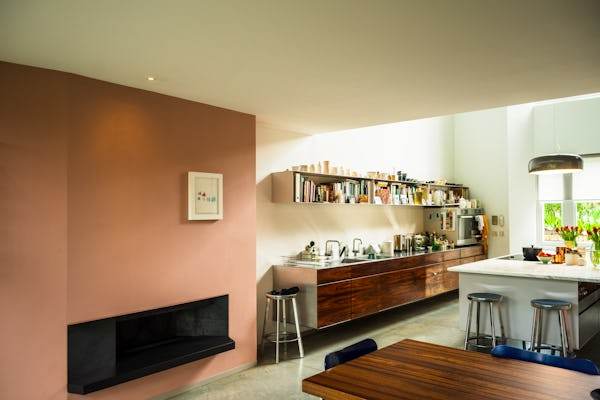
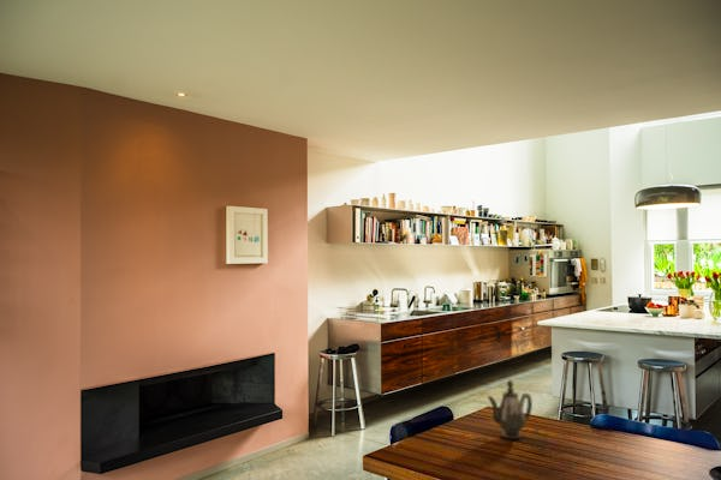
+ teapot (510, 408)
